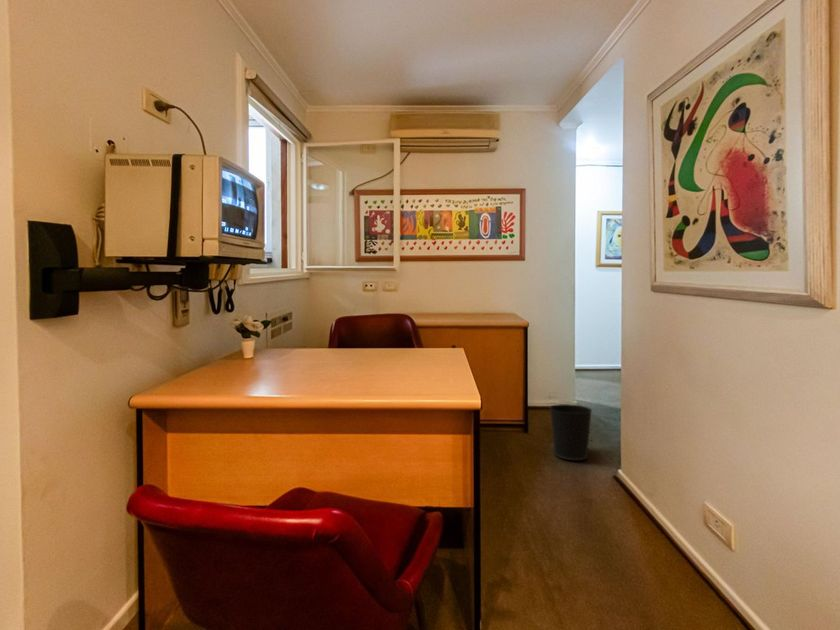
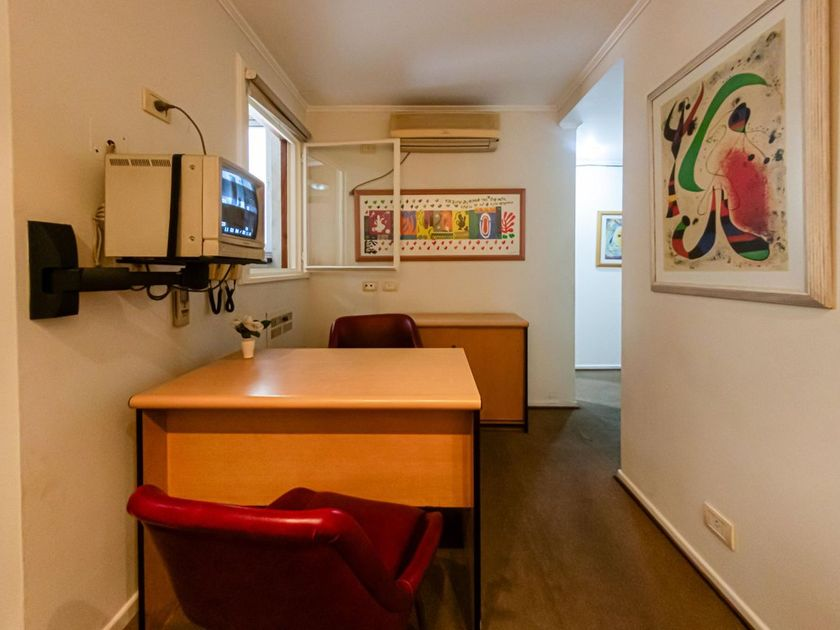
- wastebasket (570, 431)
